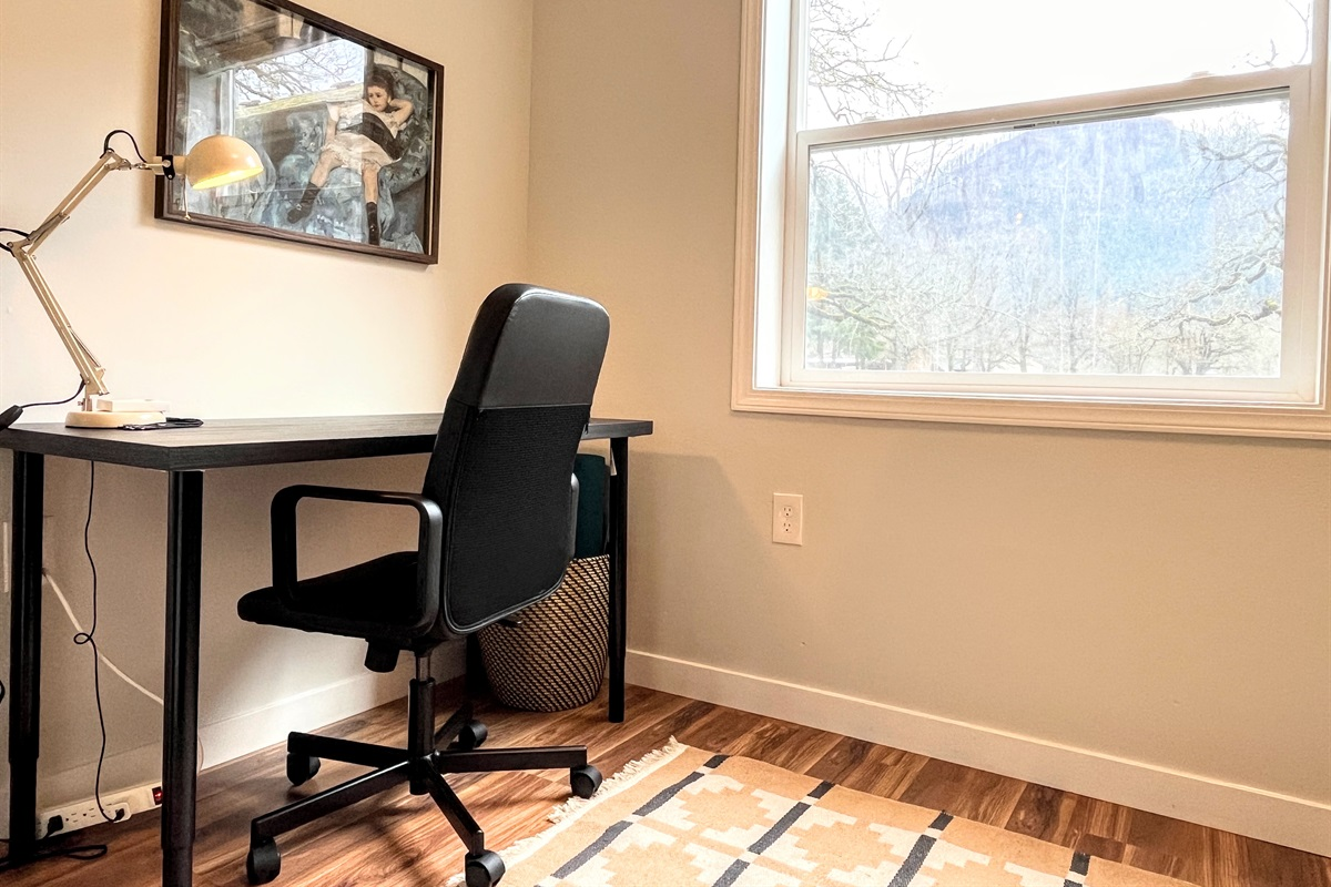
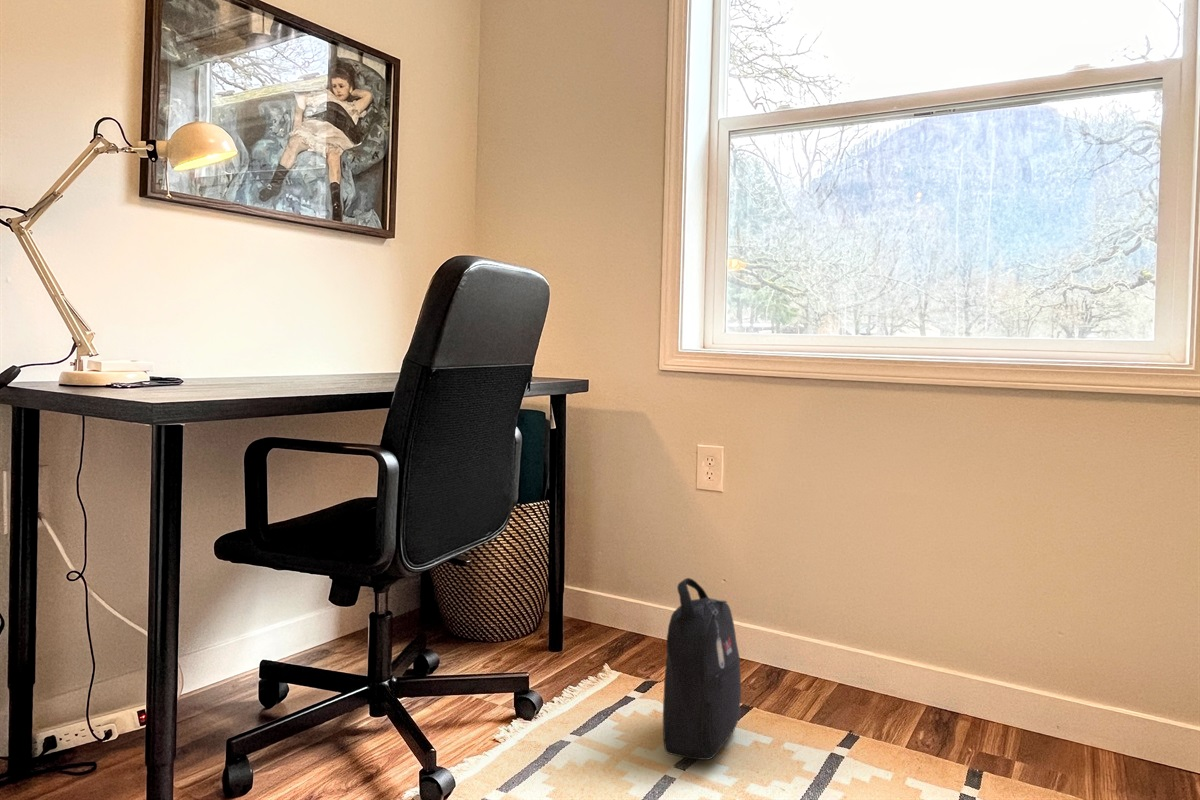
+ backpack (703, 661)
